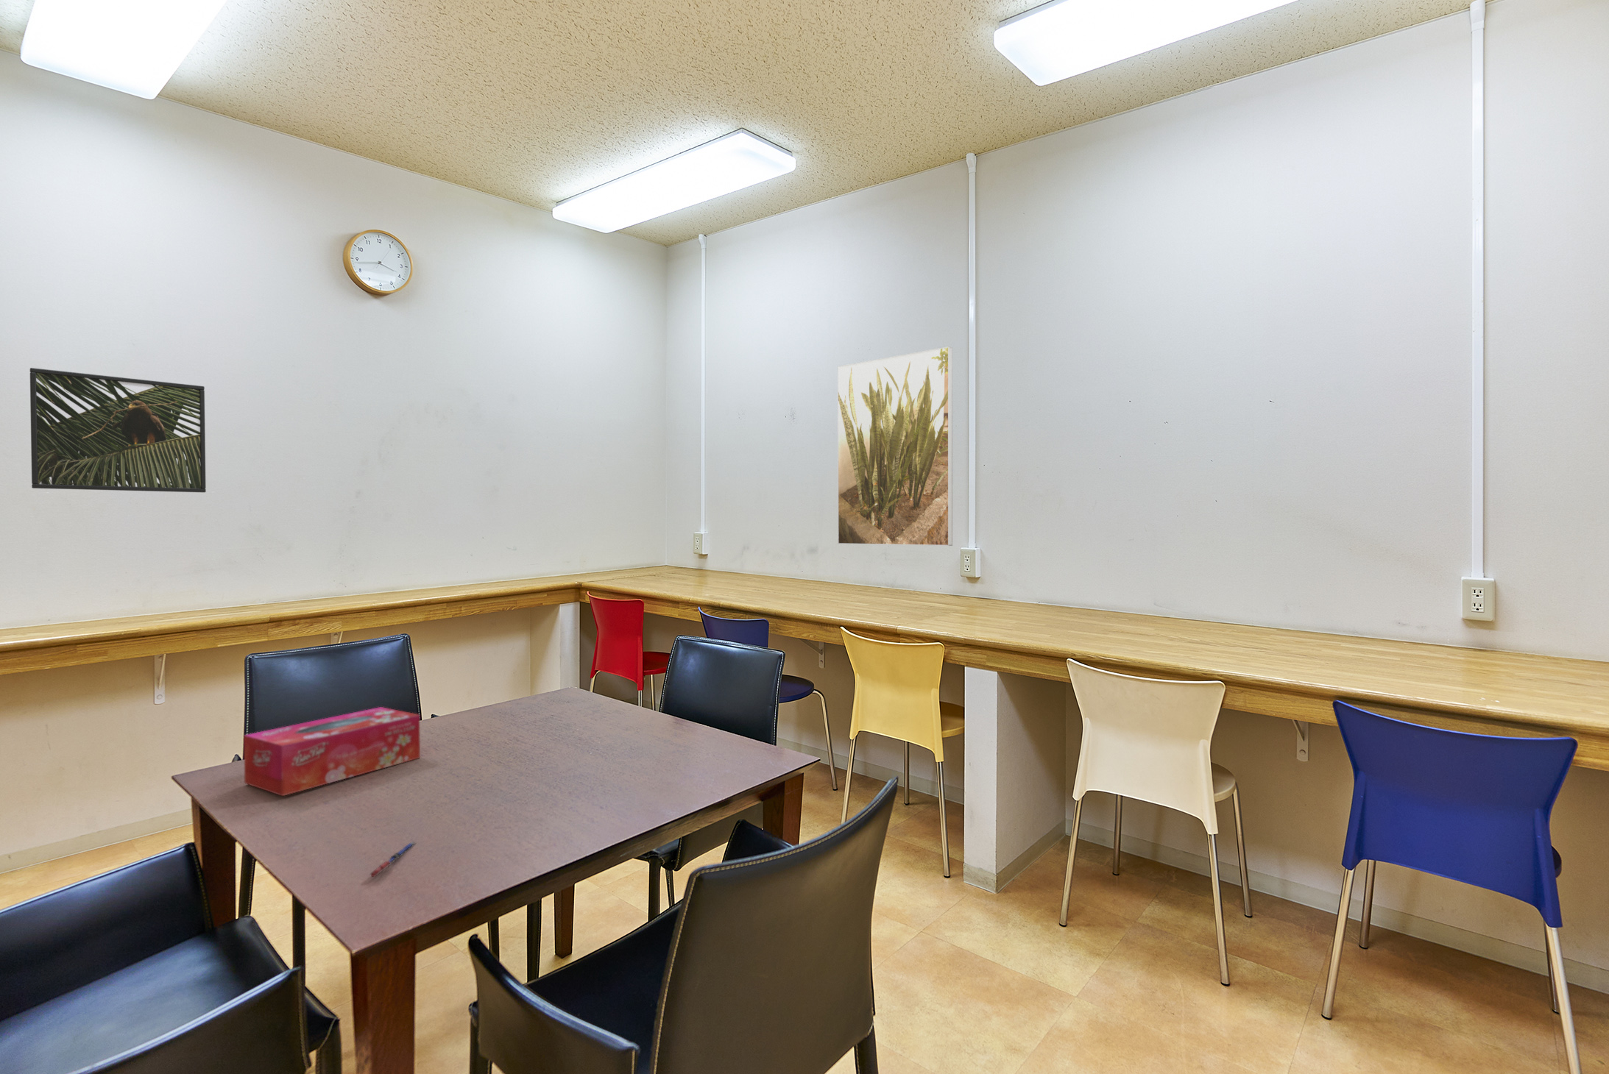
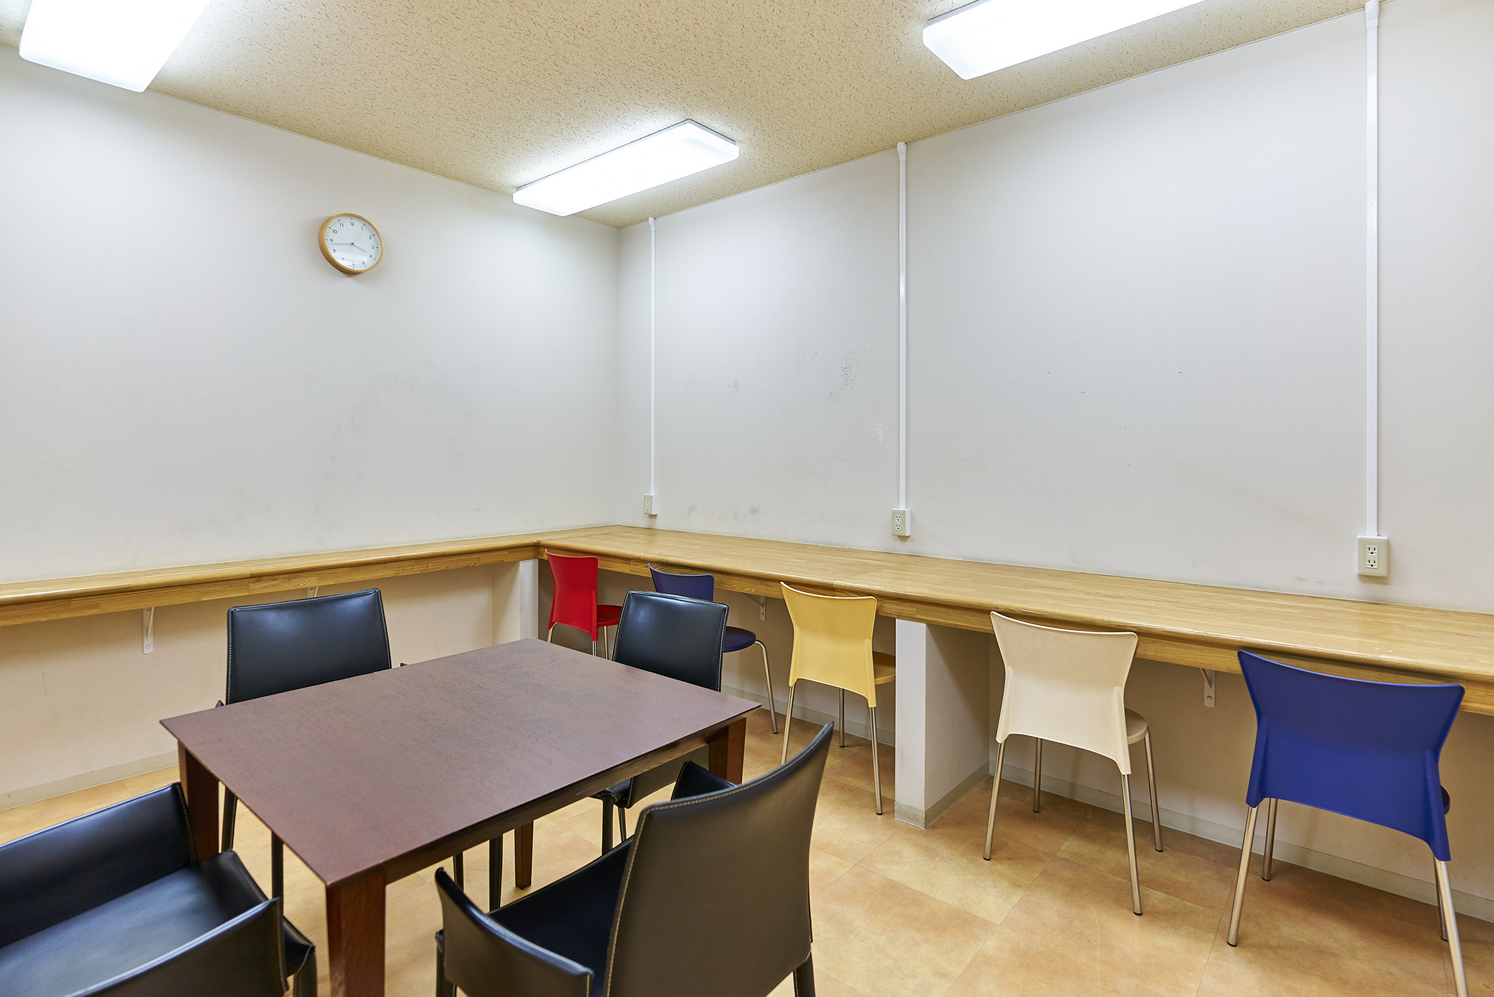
- tissue box (337, 747)
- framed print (891, 451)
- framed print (123, 434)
- pen (393, 856)
